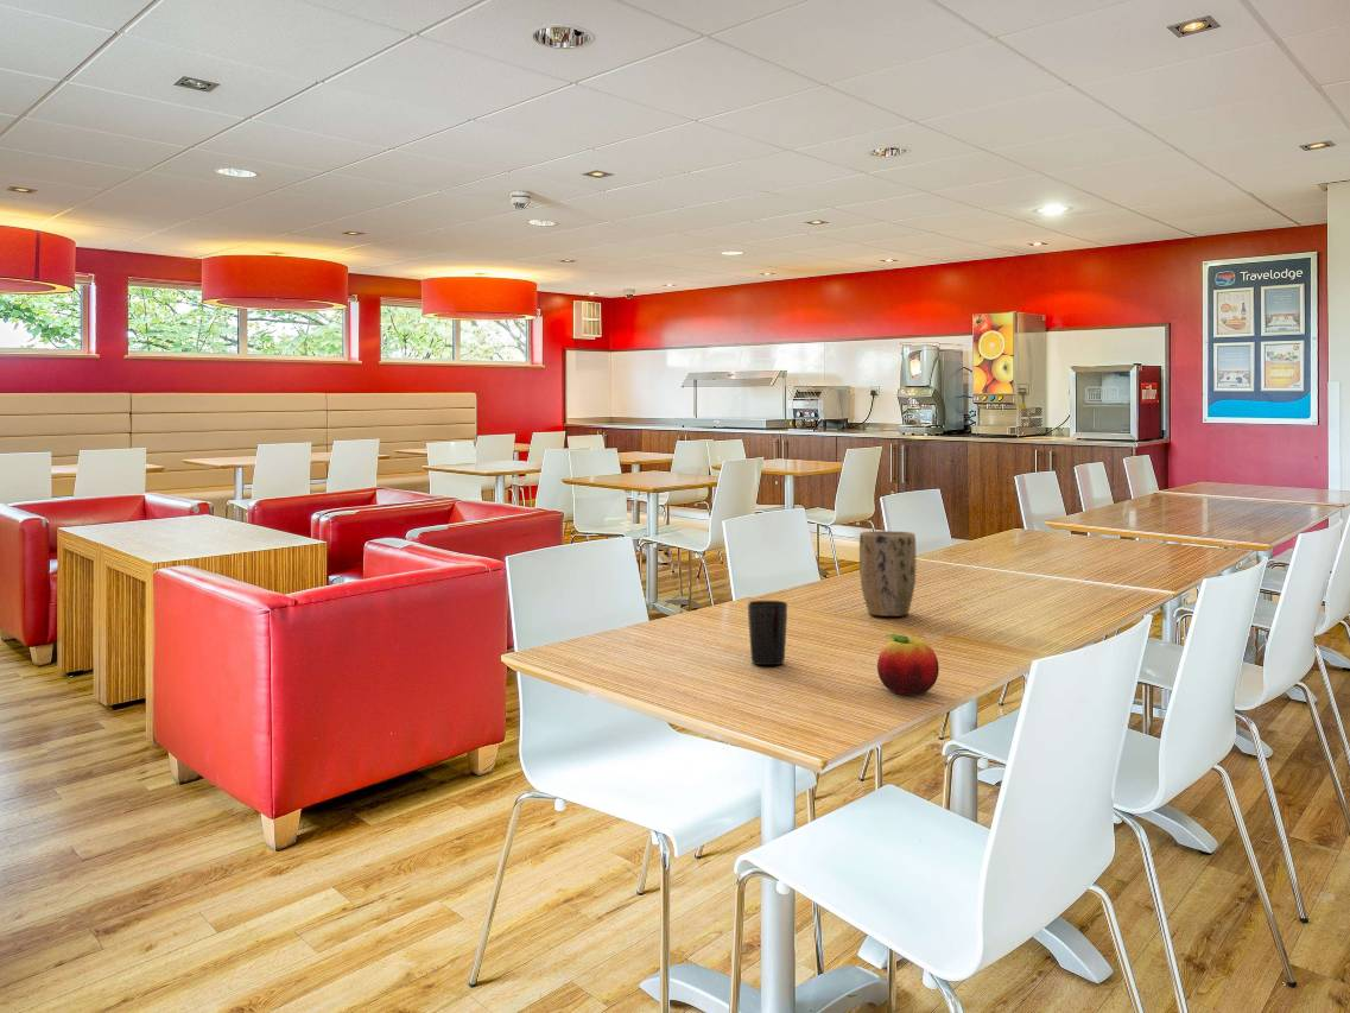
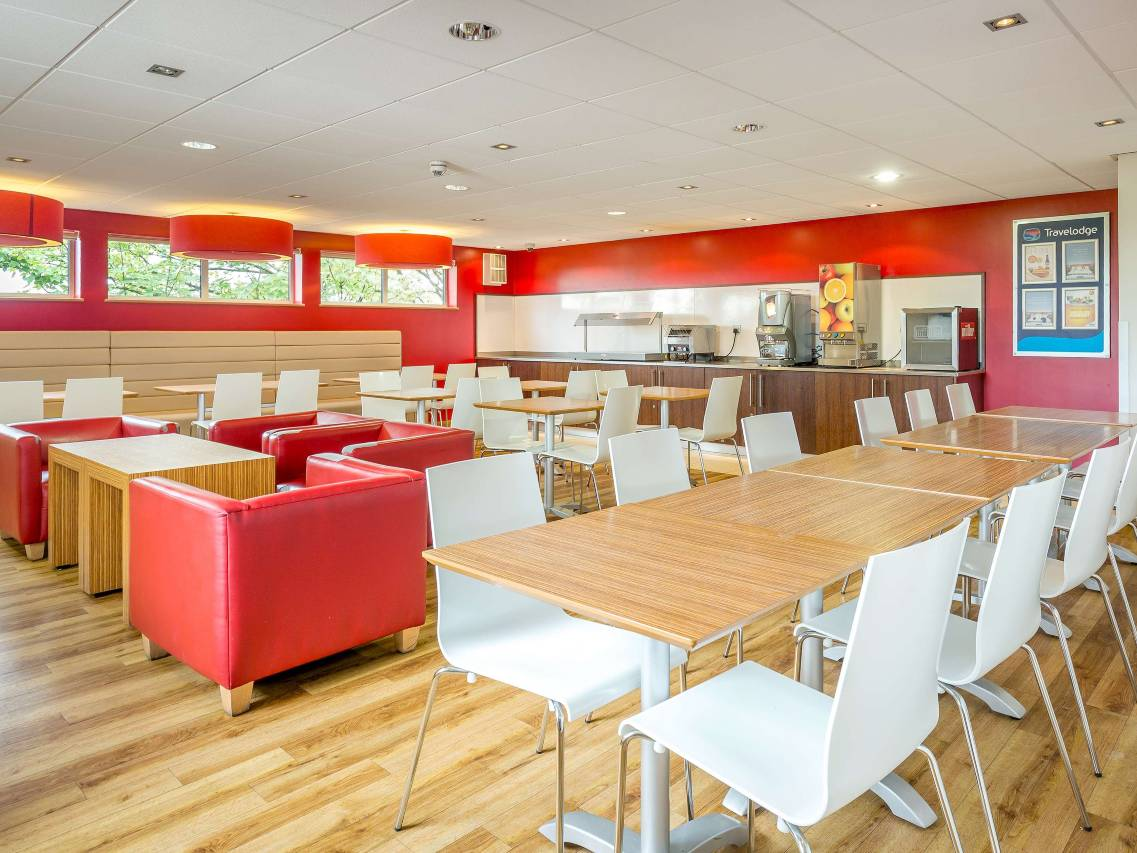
- cup (767, 632)
- fruit (907, 663)
- plant pot (887, 572)
